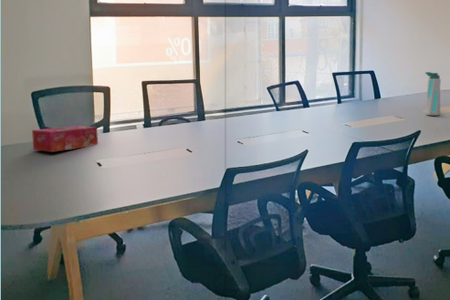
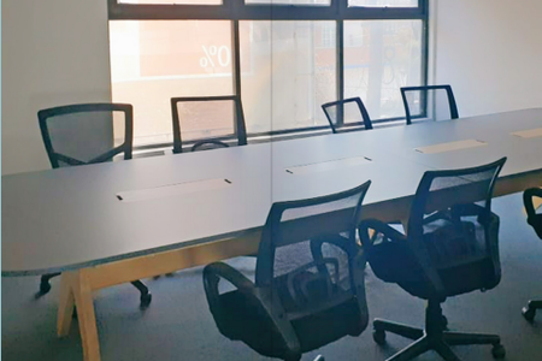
- water bottle (432, 93)
- tissue box (65, 138)
